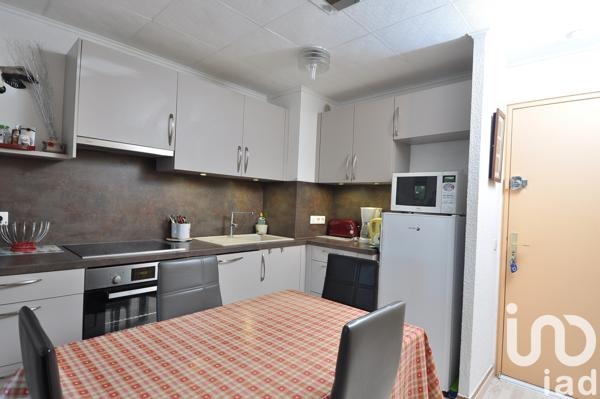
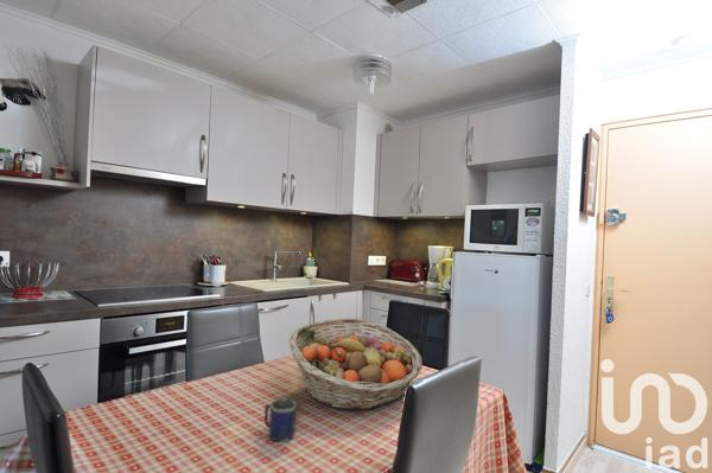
+ mug (279, 417)
+ fruit basket (356, 359)
